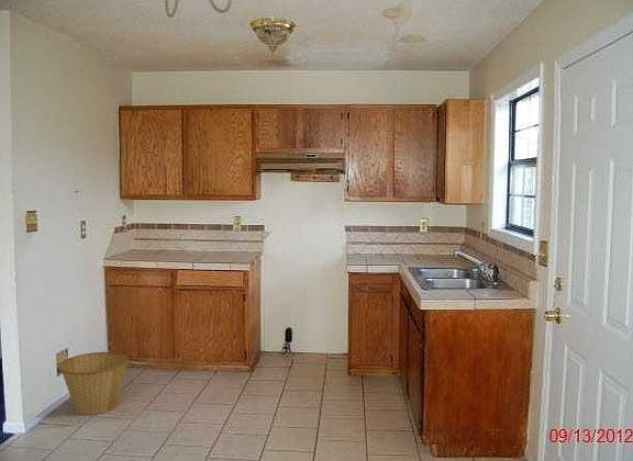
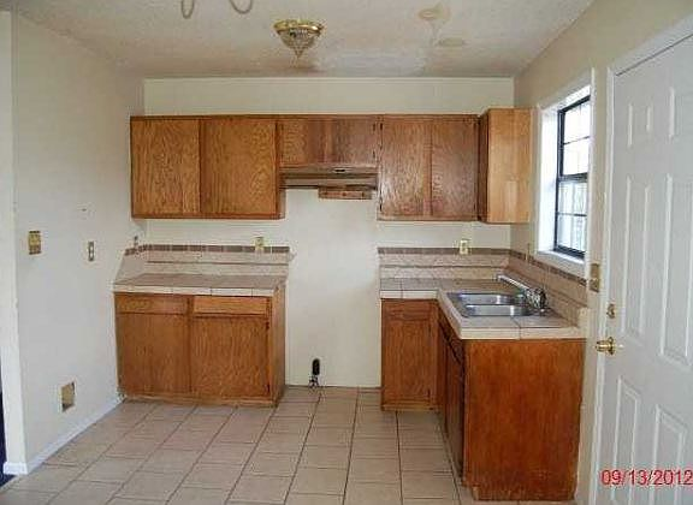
- basket (93, 384)
